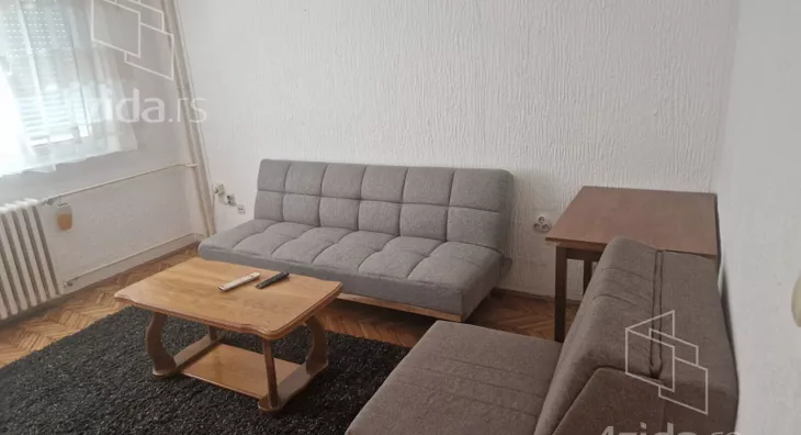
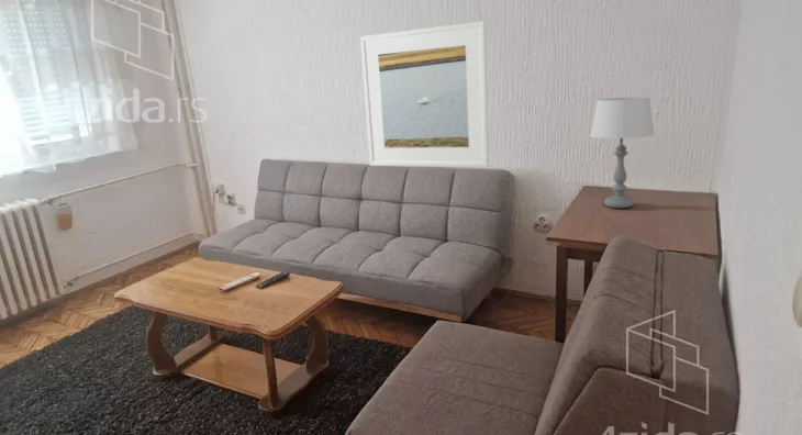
+ table lamp (621, 153)
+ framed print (422, 99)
